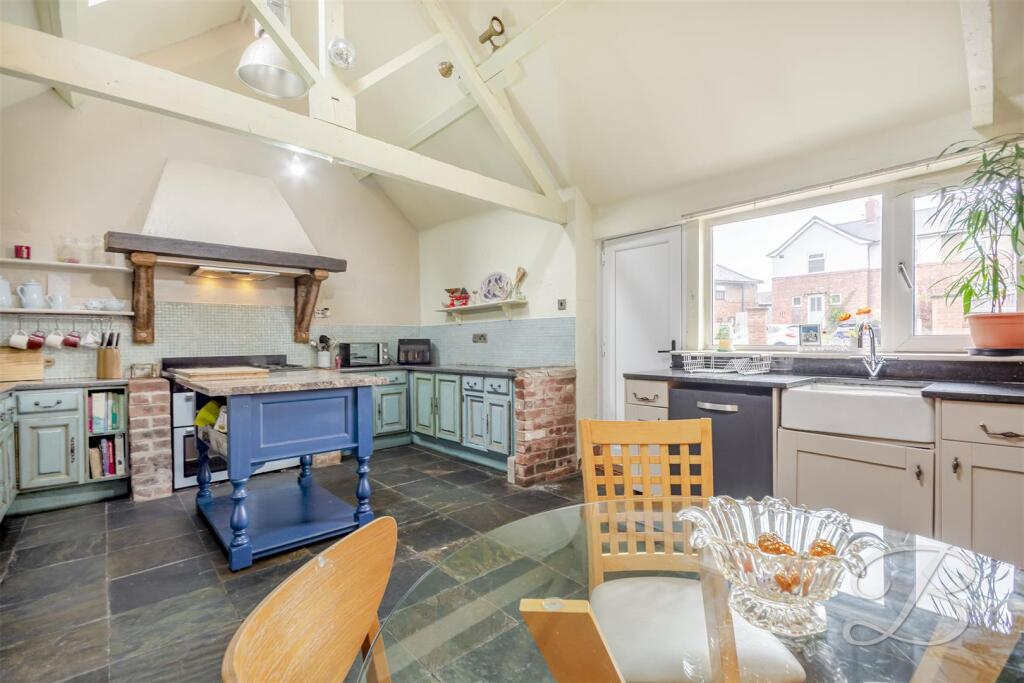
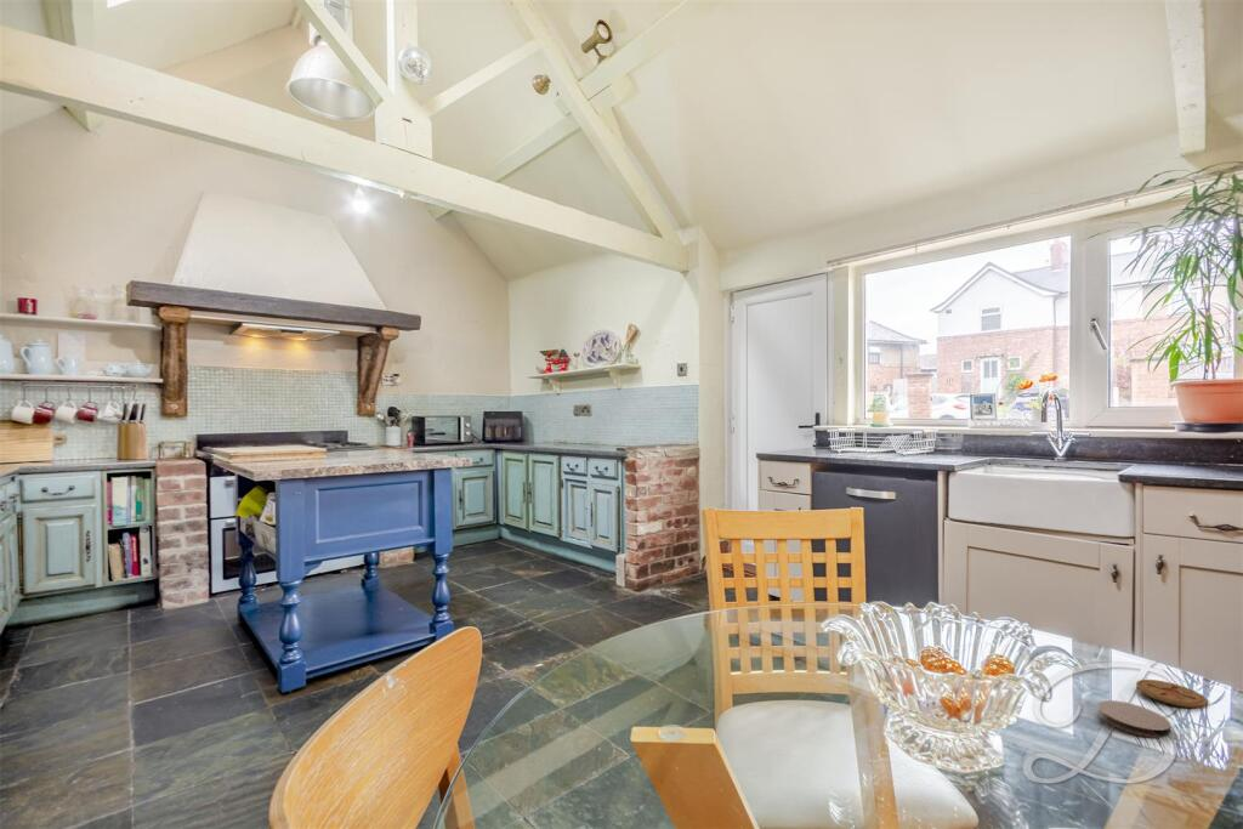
+ coaster (1133, 717)
+ coaster (1170, 693)
